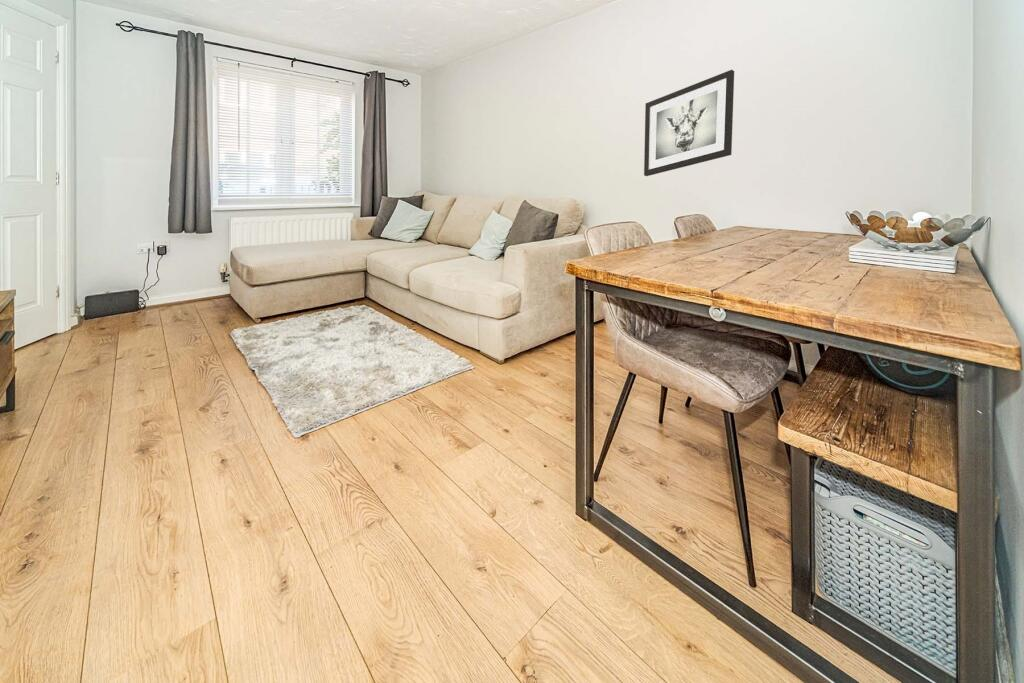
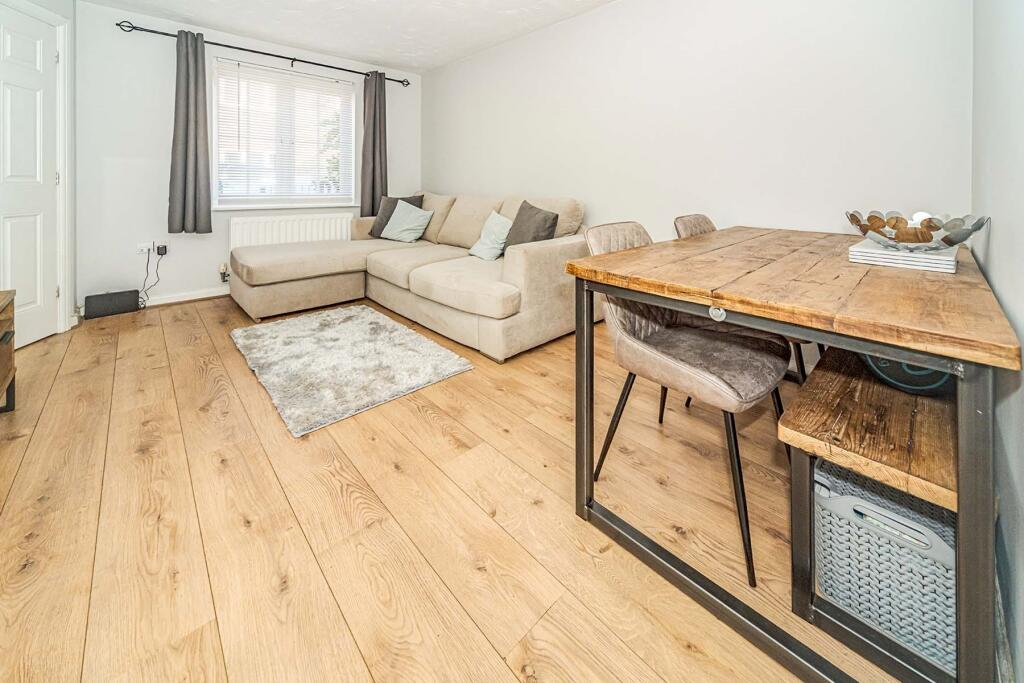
- wall art (685, 127)
